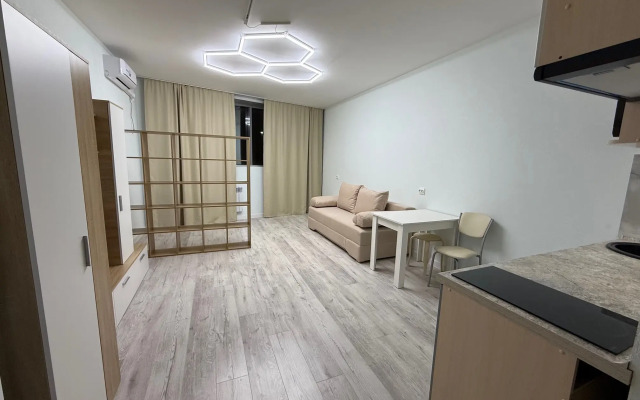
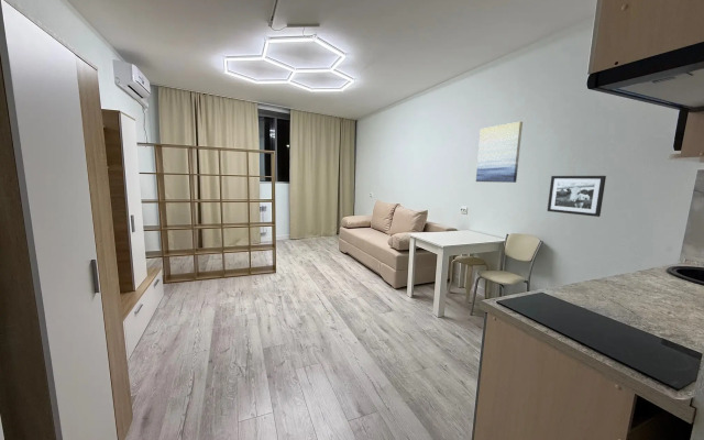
+ picture frame (574, 195)
+ wall art (497, 154)
